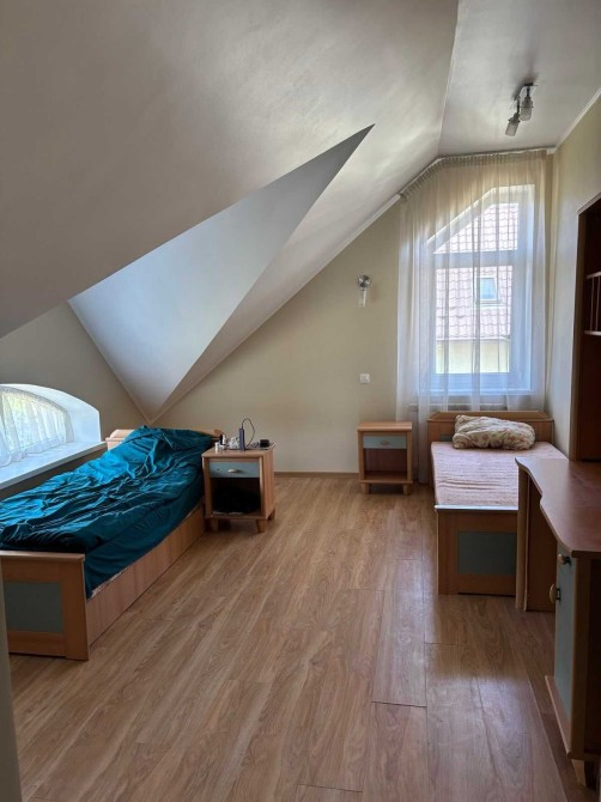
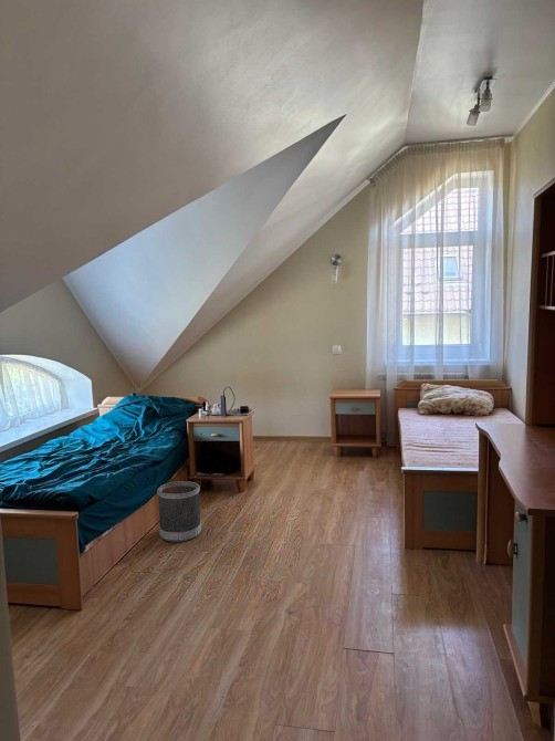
+ wastebasket (179, 510)
